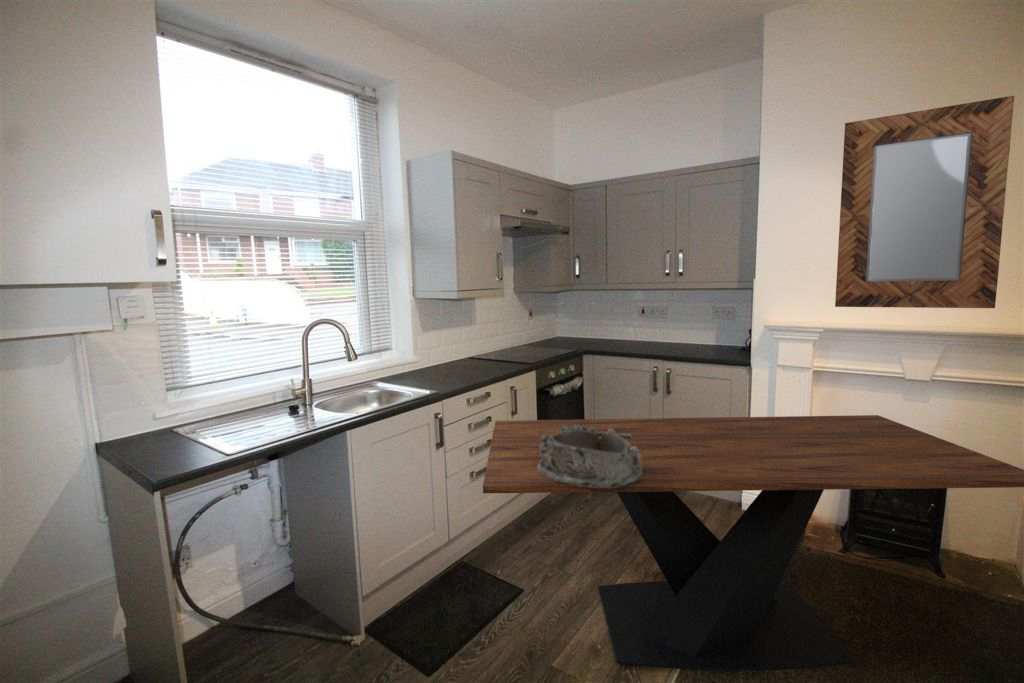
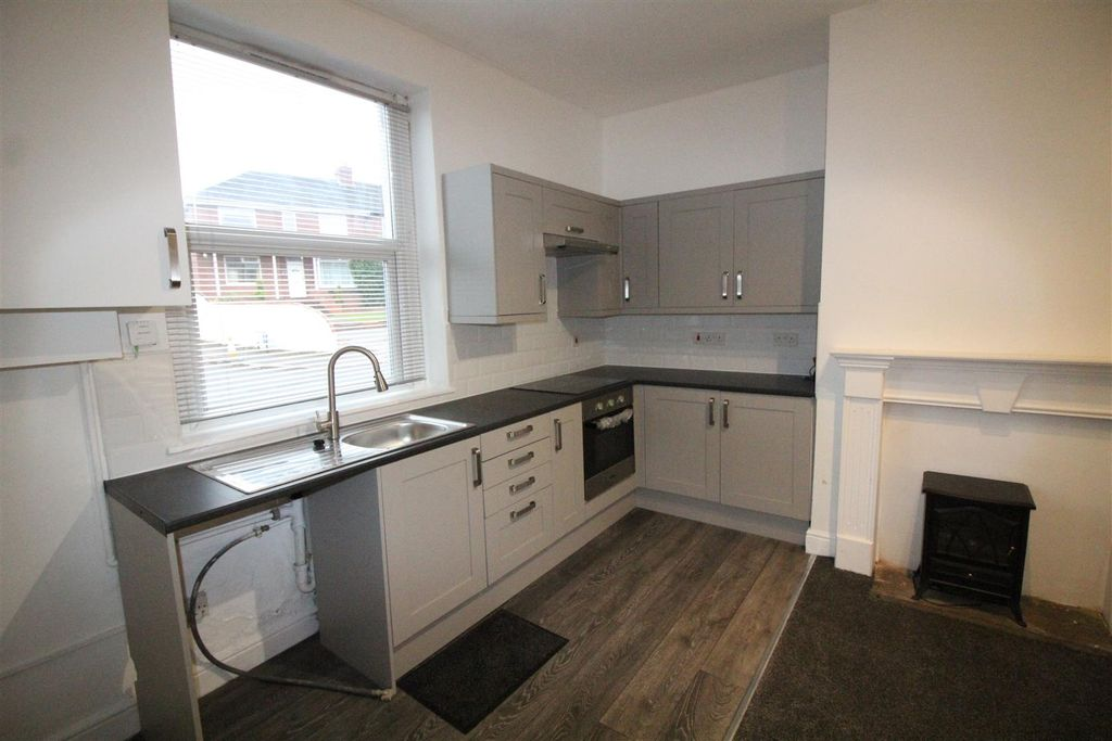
- dining table (713, 534)
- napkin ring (588, 452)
- home mirror (915, 211)
